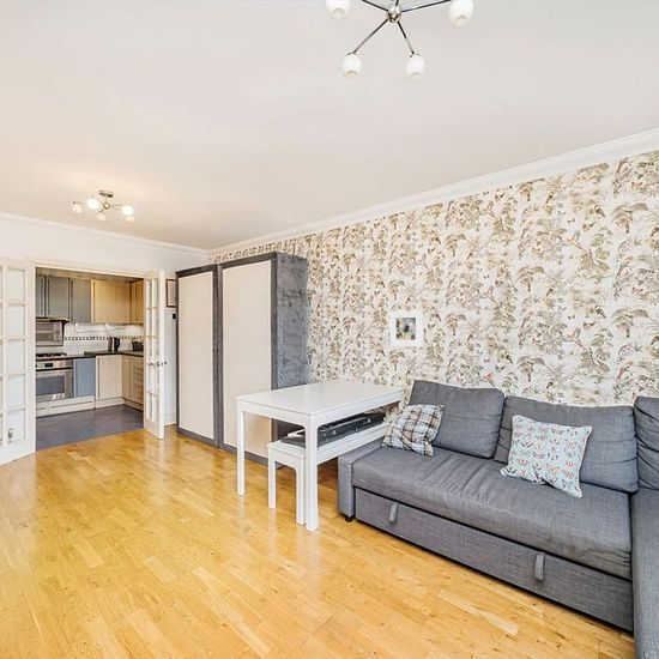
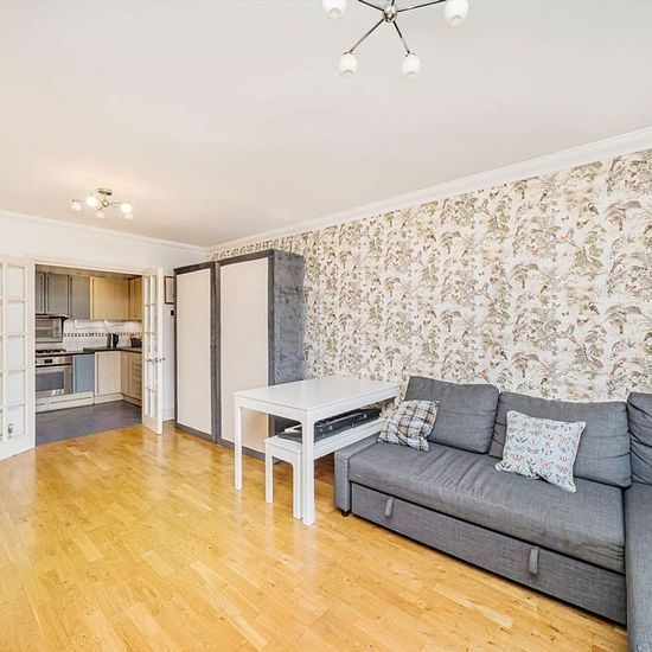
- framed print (405, 328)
